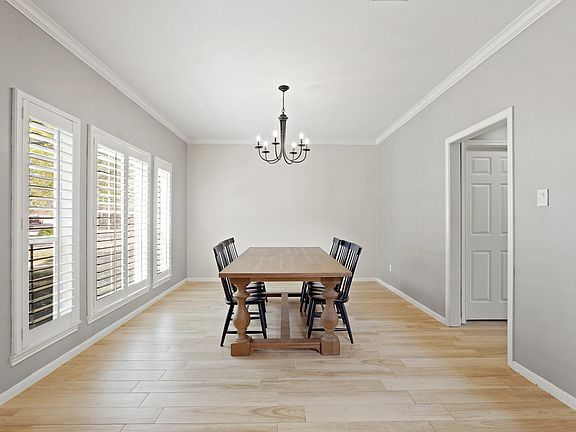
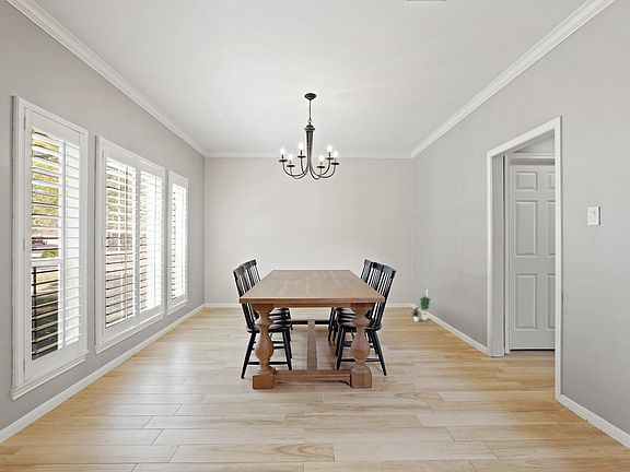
+ potted plant (421, 308)
